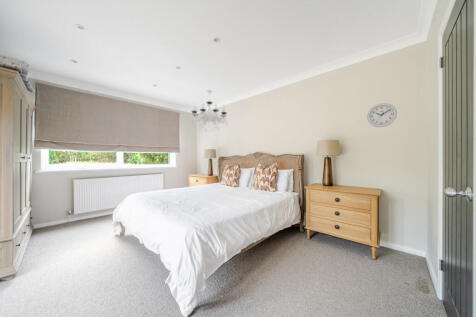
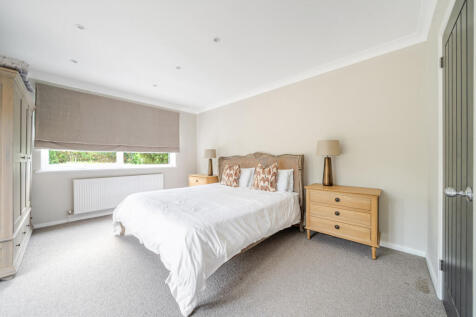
- wall clock (381, 115)
- chandelier (209, 111)
